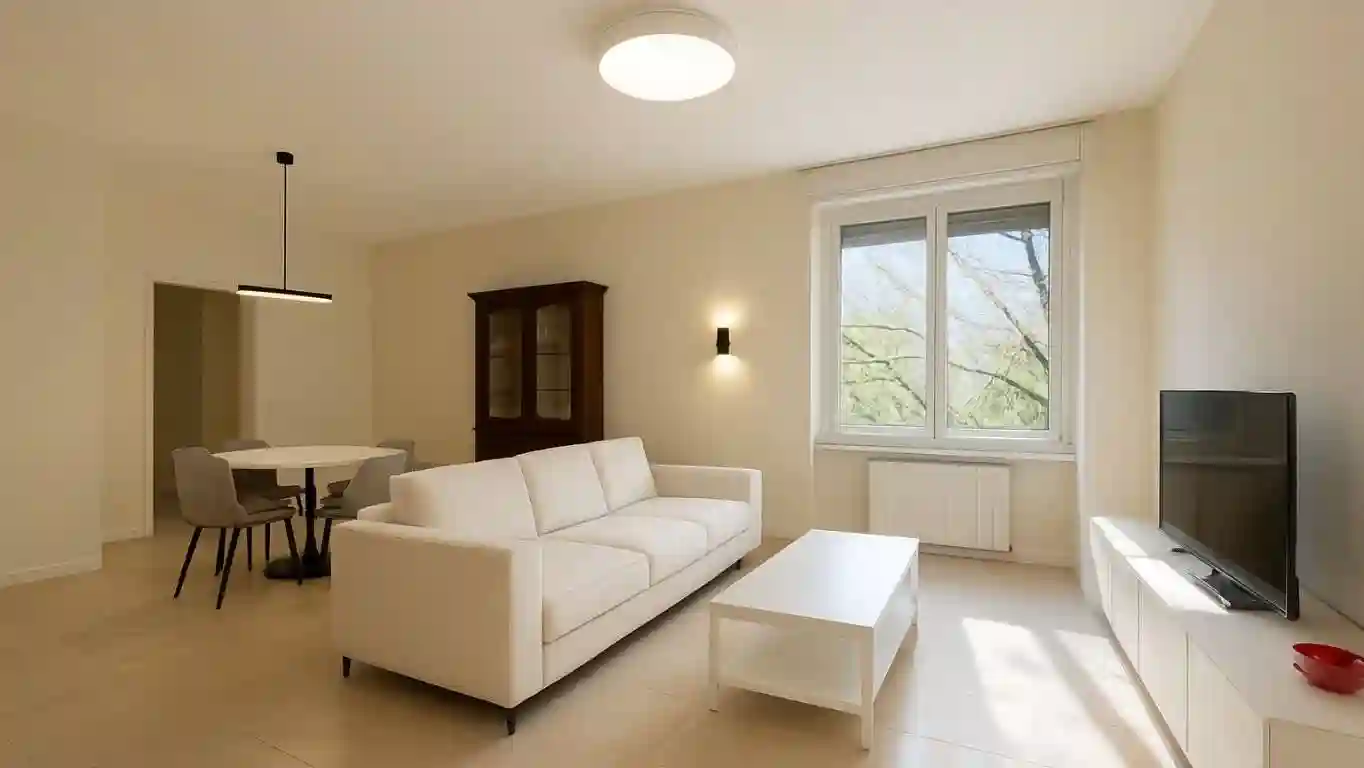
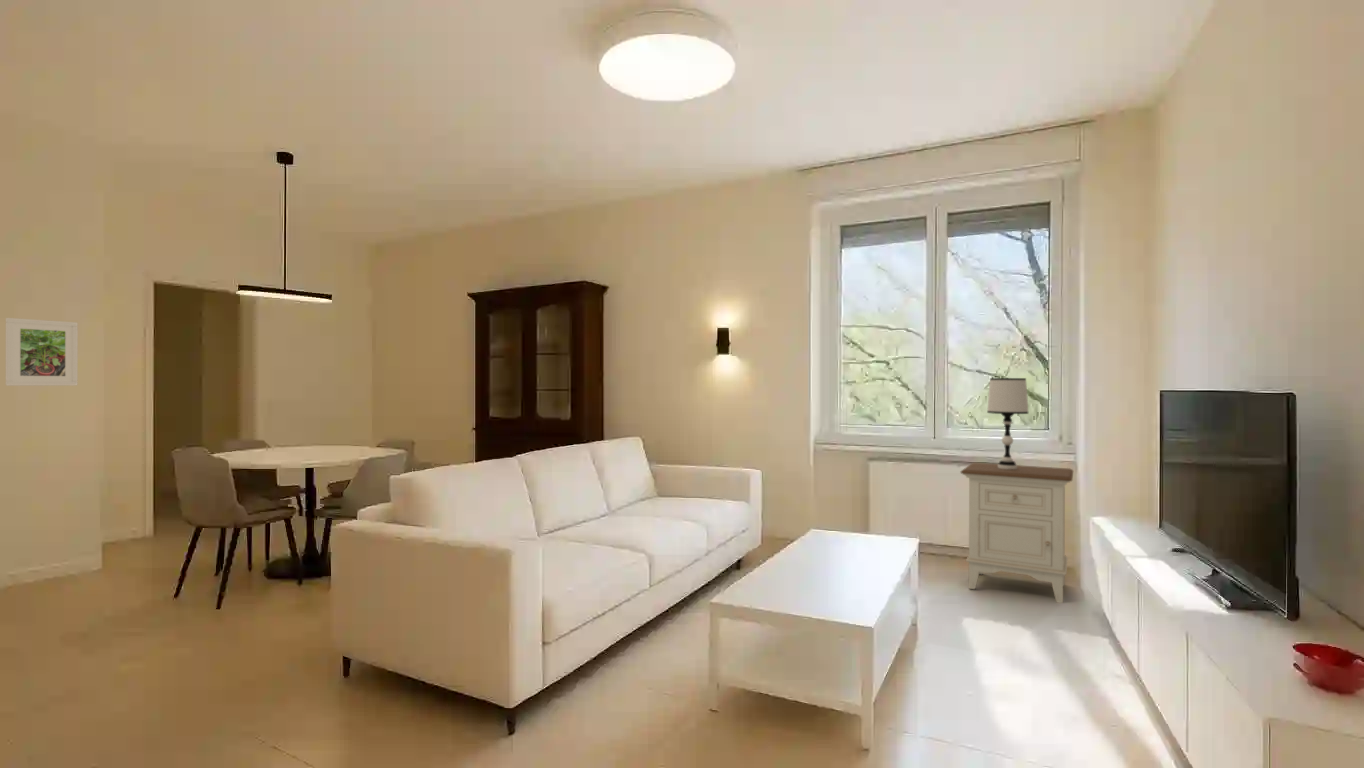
+ nightstand (1017, 528)
+ table lamp (1007, 423)
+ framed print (42, 352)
